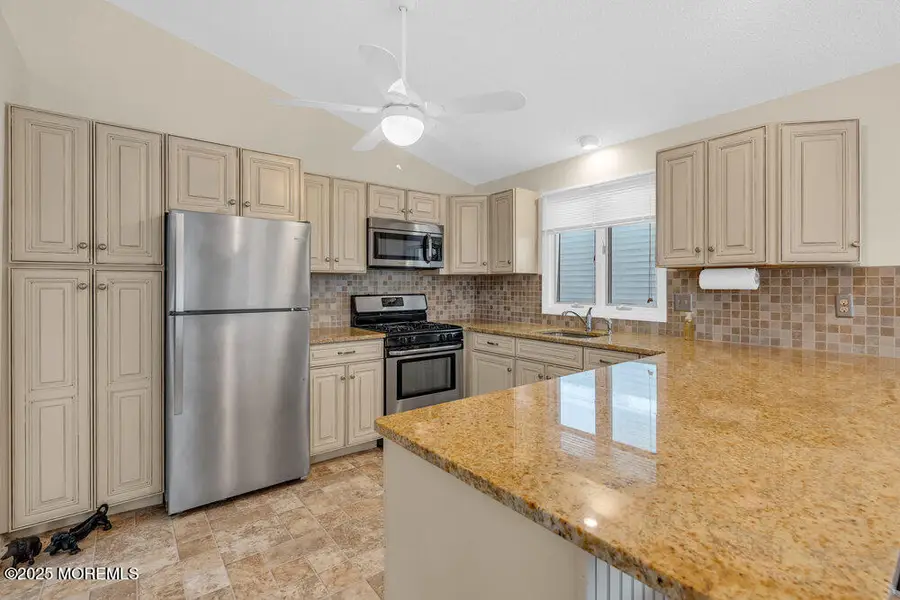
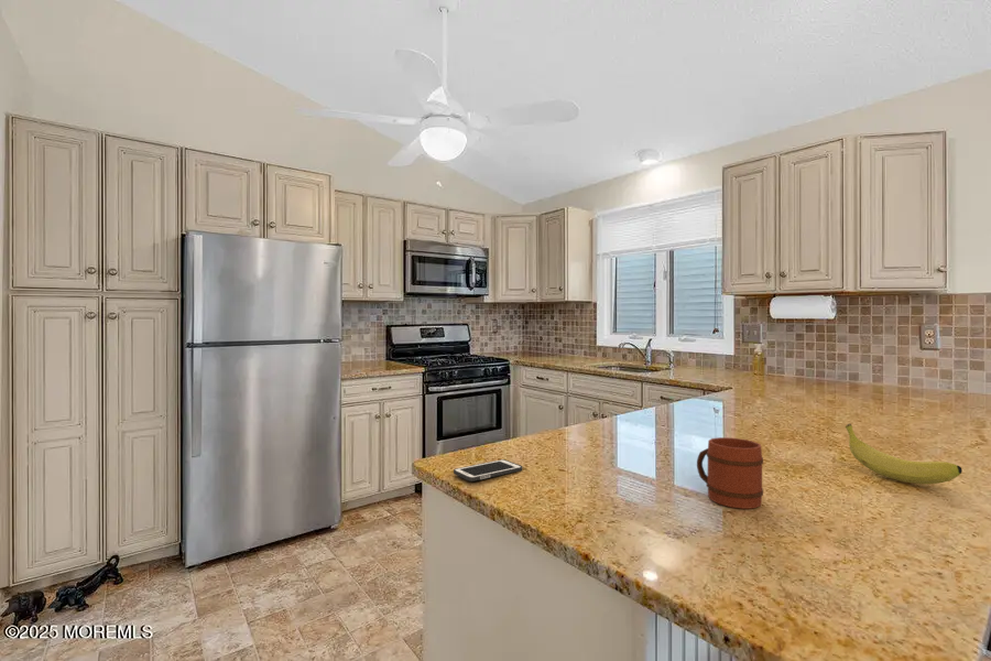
+ mug (727, 469)
+ fruit (896, 457)
+ cell phone (488, 469)
